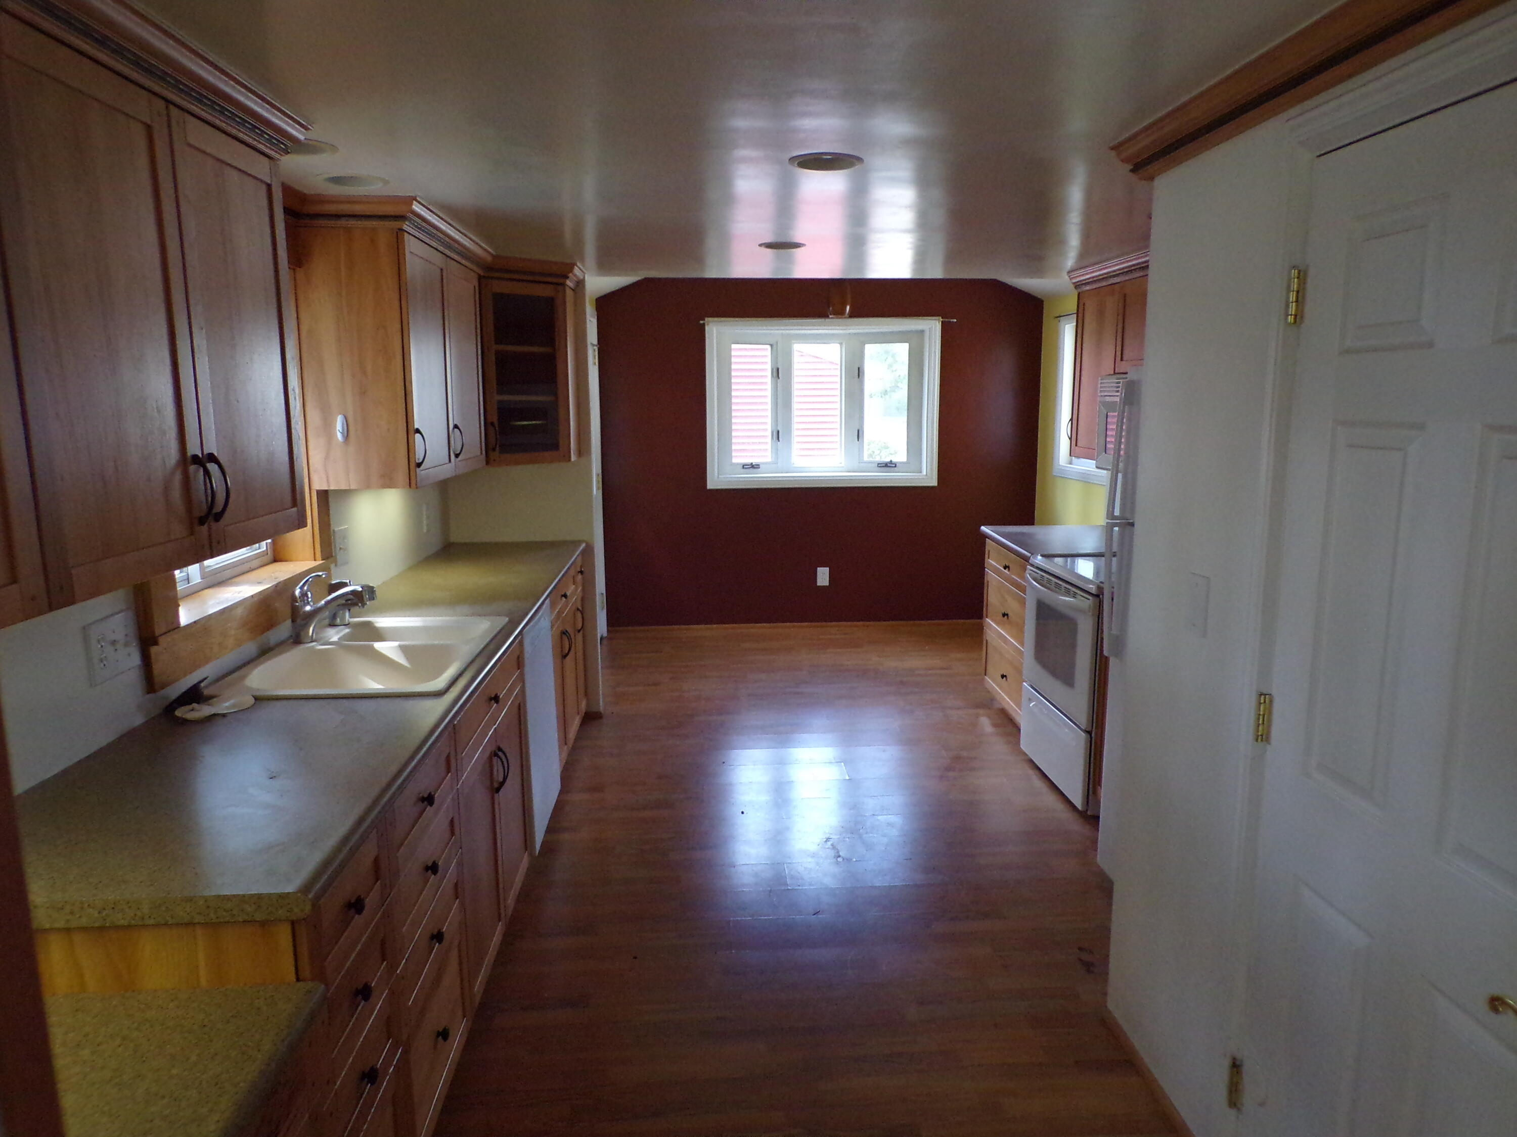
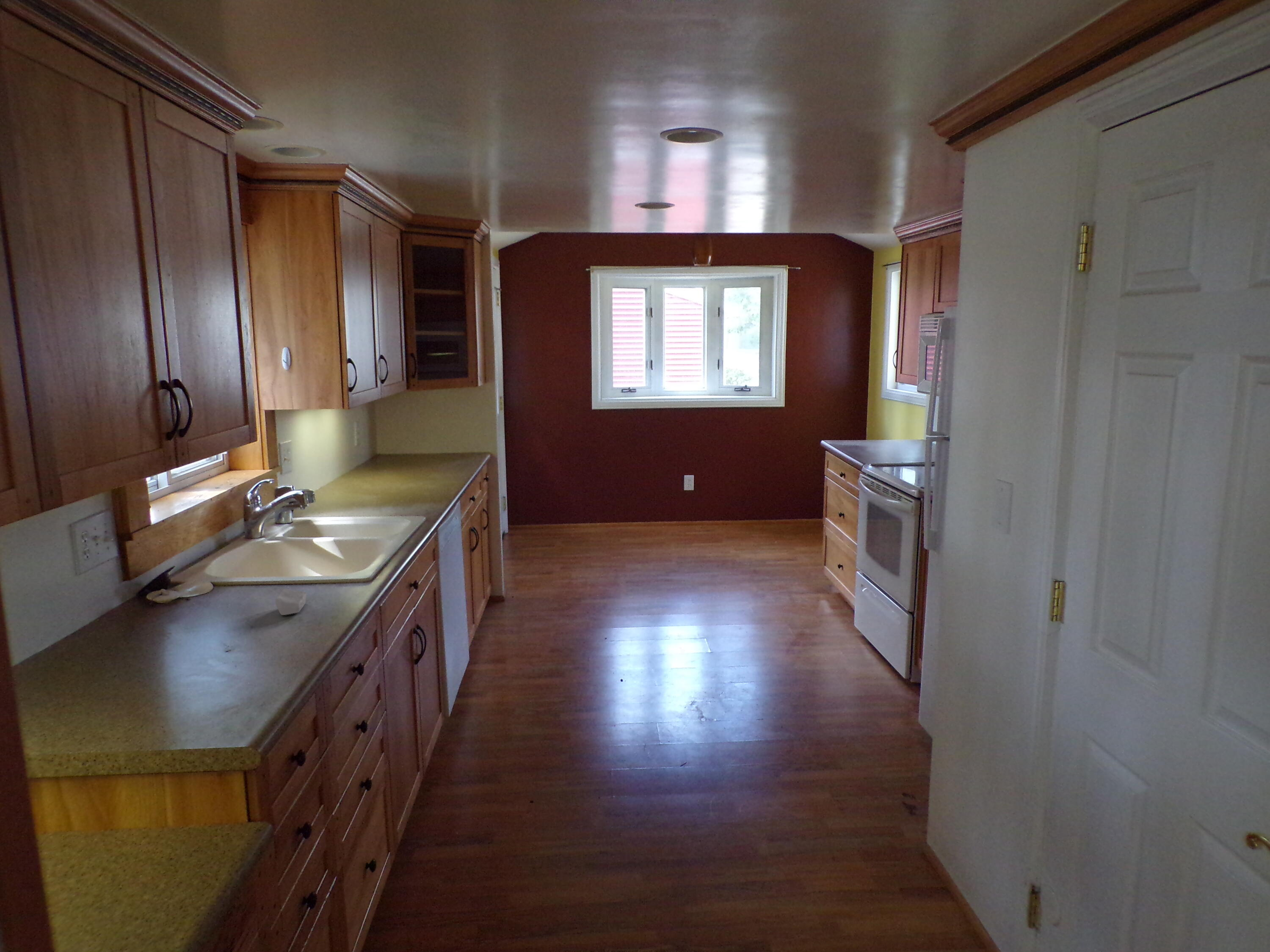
+ soap bar (290, 601)
